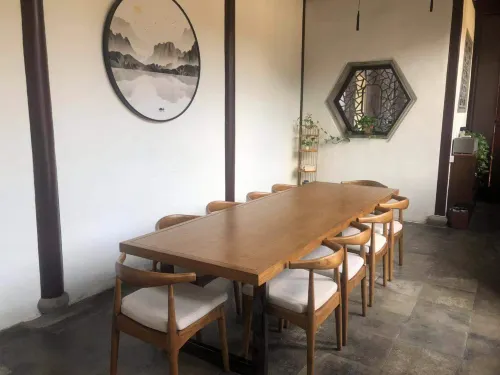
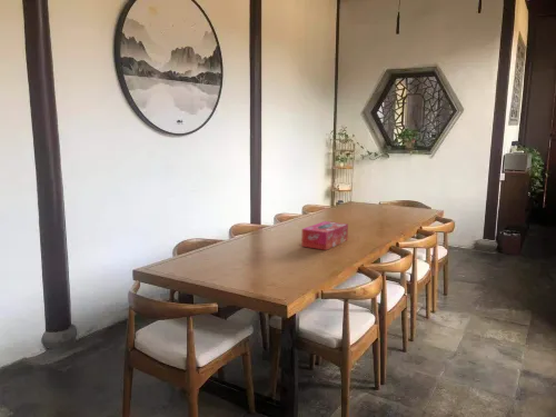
+ tissue box (325, 235)
